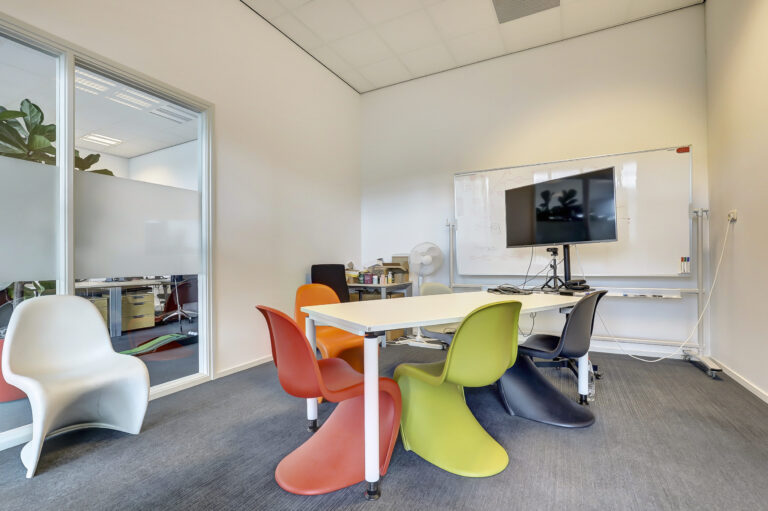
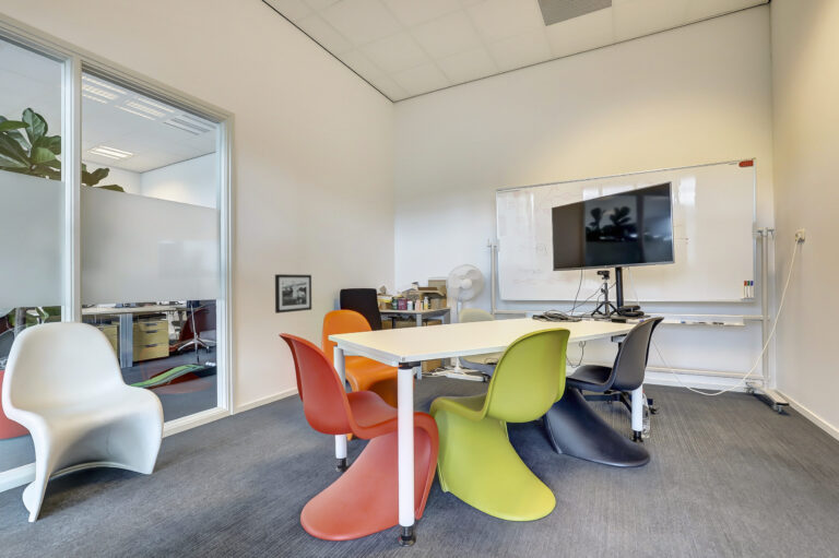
+ picture frame (294, 293)
